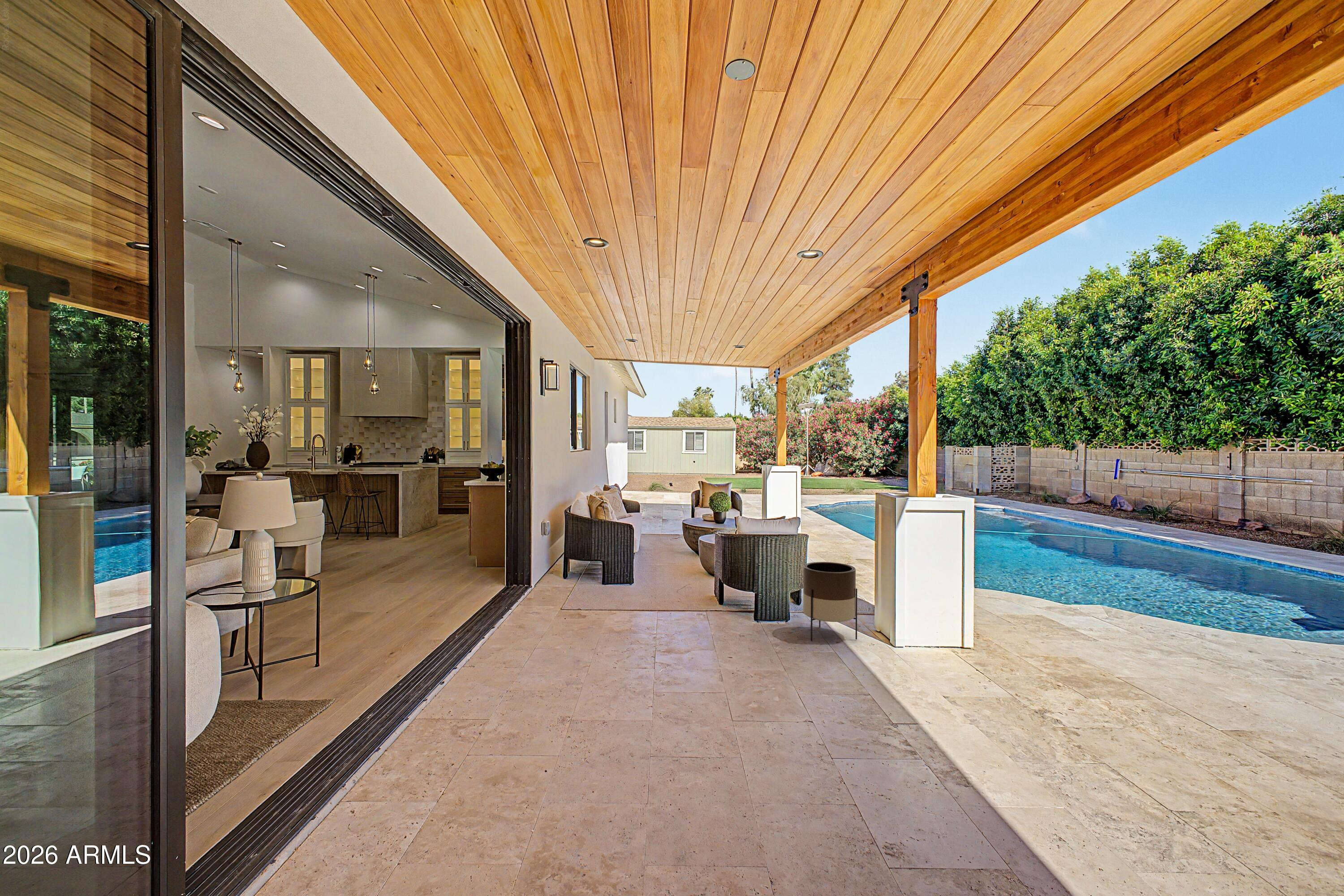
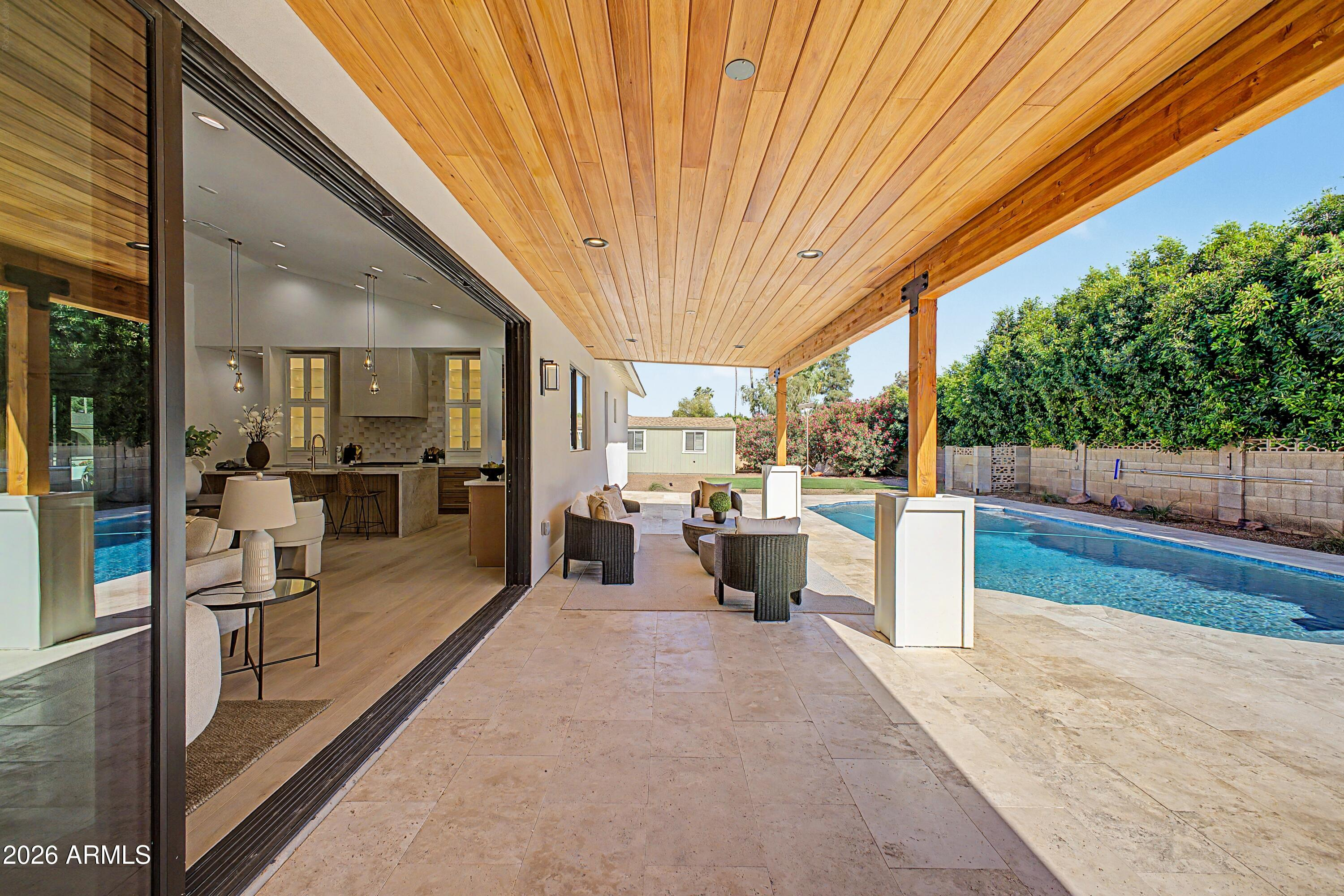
- planter (828, 601)
